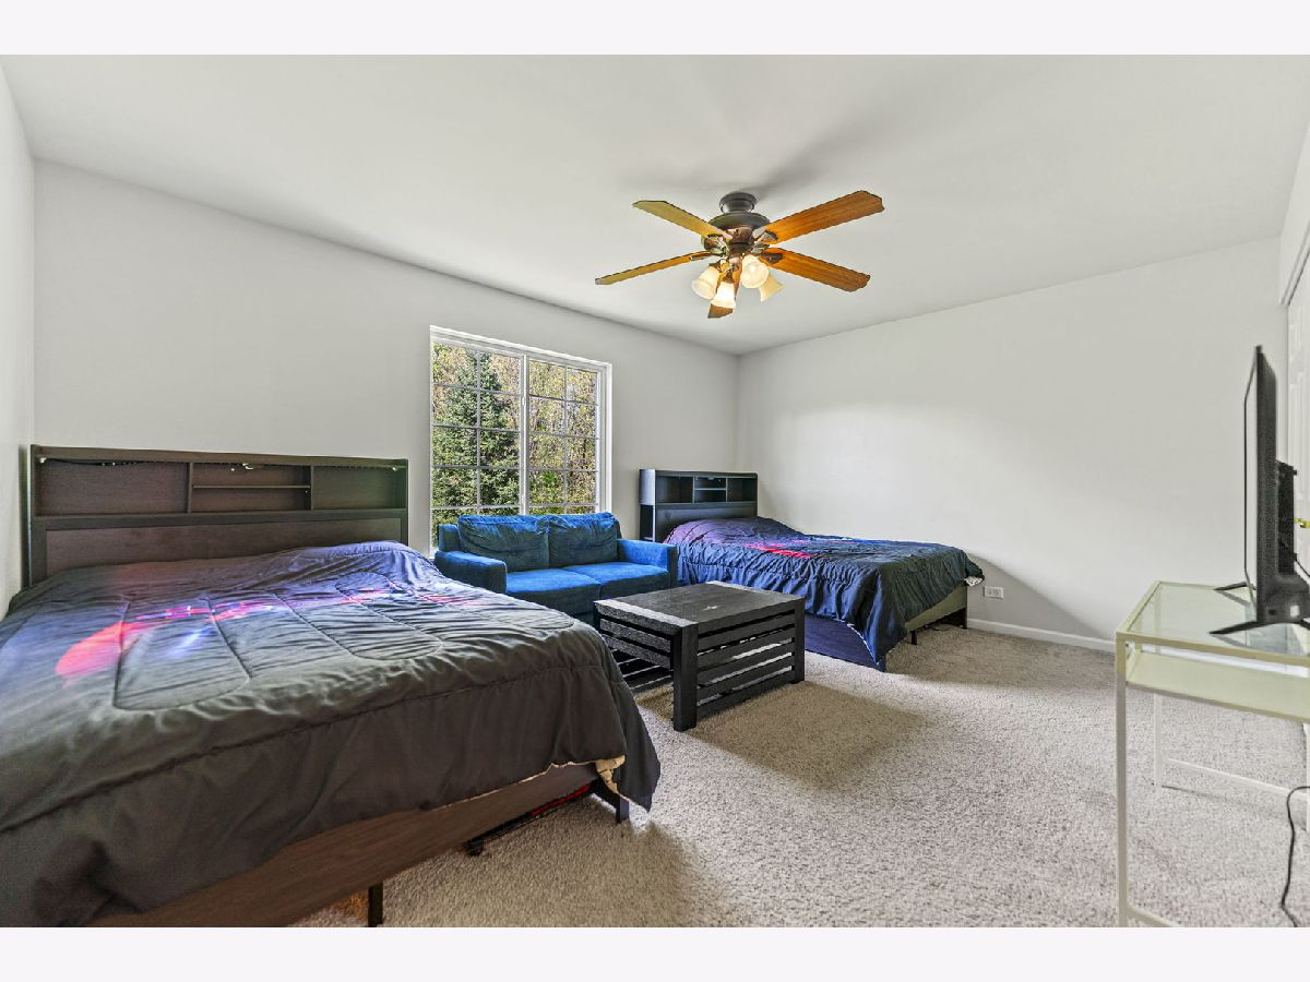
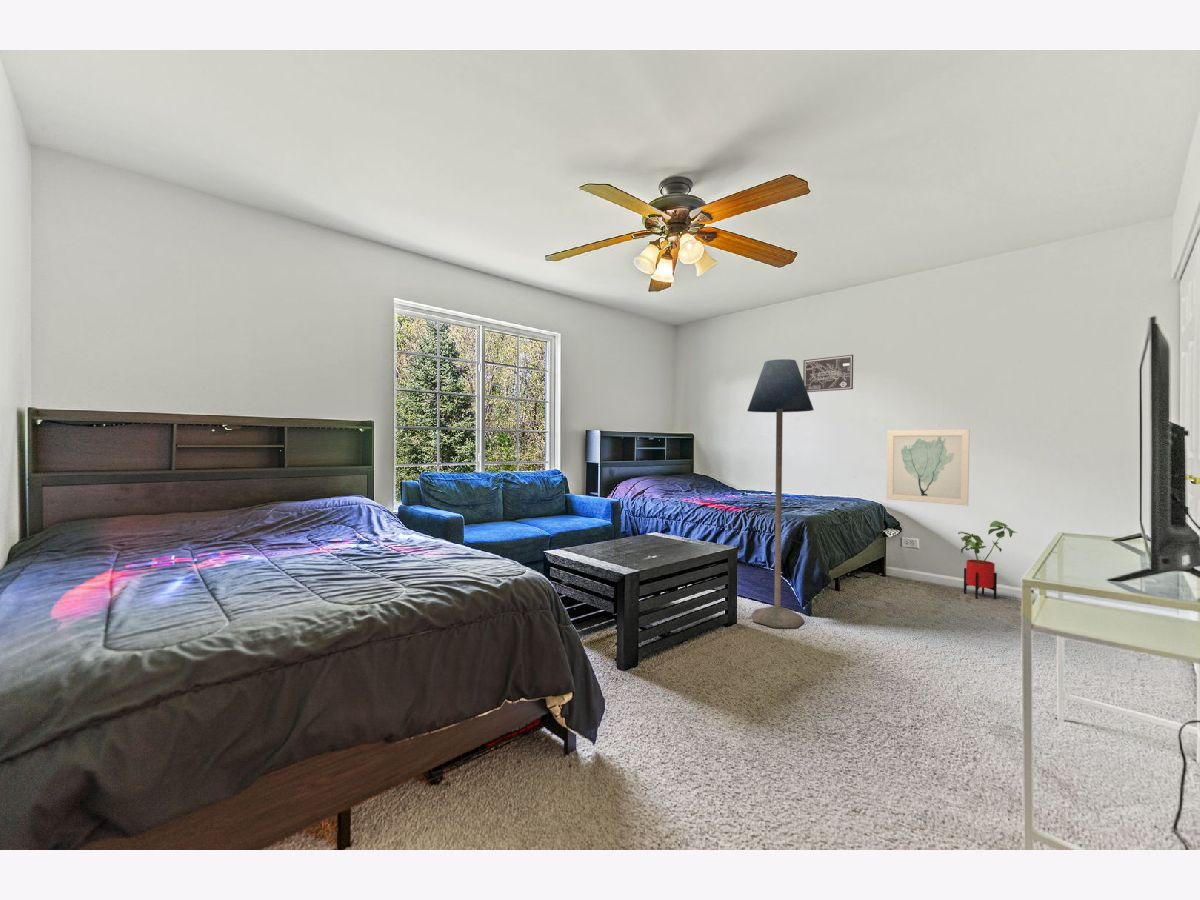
+ wall art (827, 374)
+ wall art (925, 466)
+ floor lamp (779, 490)
+ house plant (985, 558)
